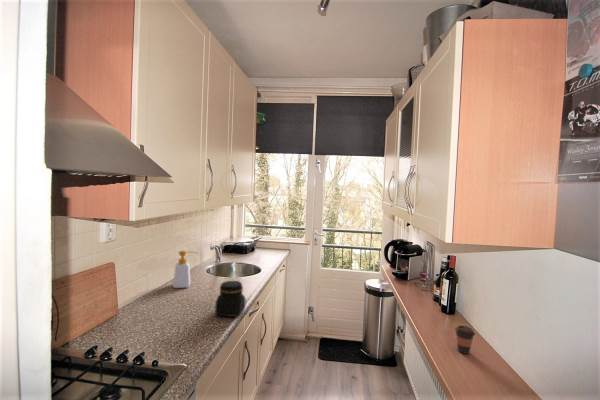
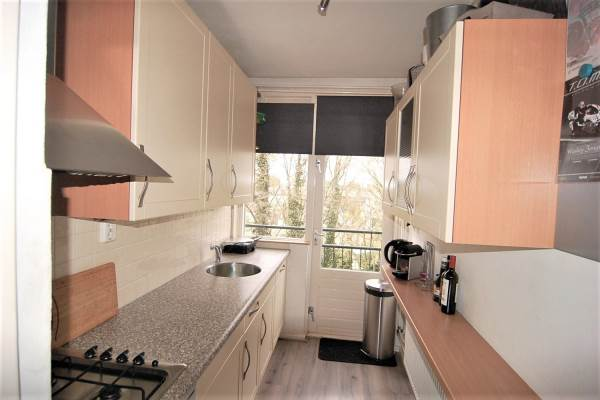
- soap bottle (185, 268)
- jar (230, 298)
- coffee cup (464, 339)
